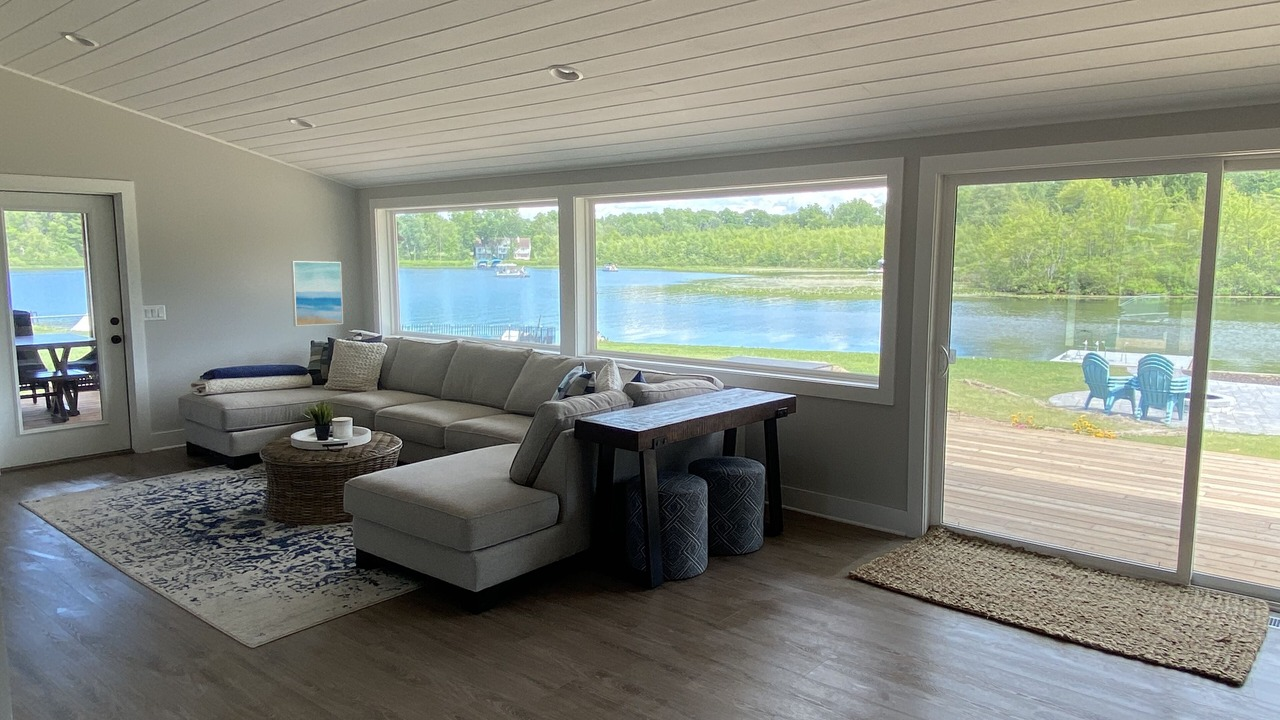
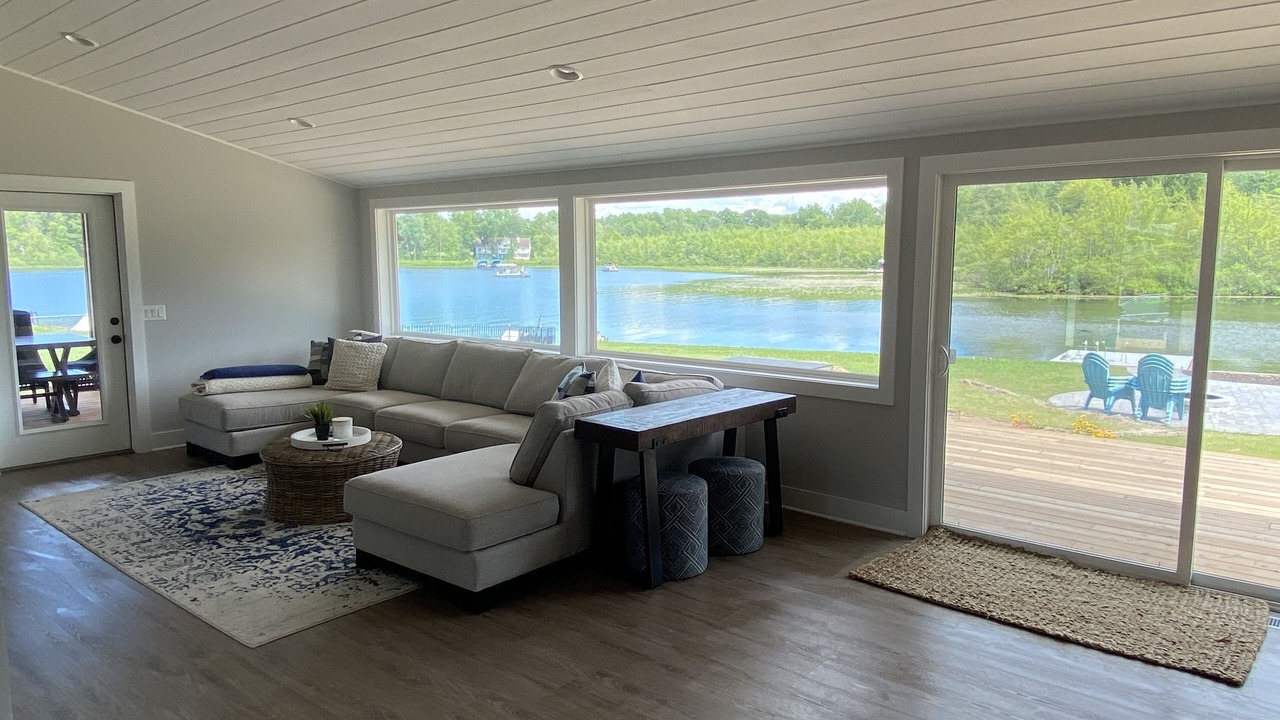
- wall art (317, 293)
